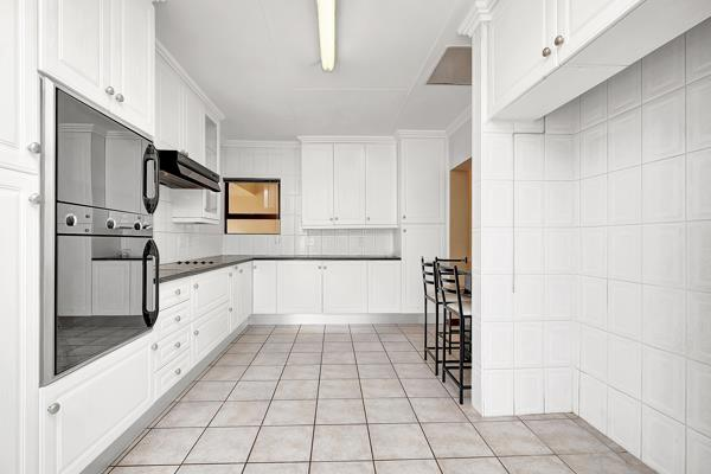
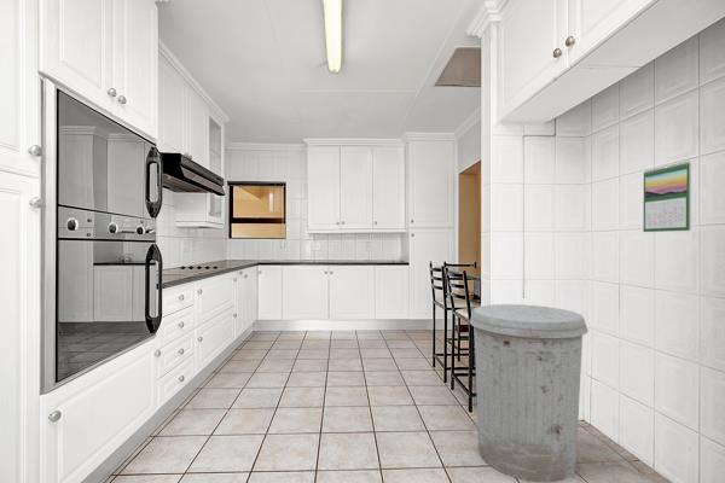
+ calendar (665, 198)
+ trash can (524, 382)
